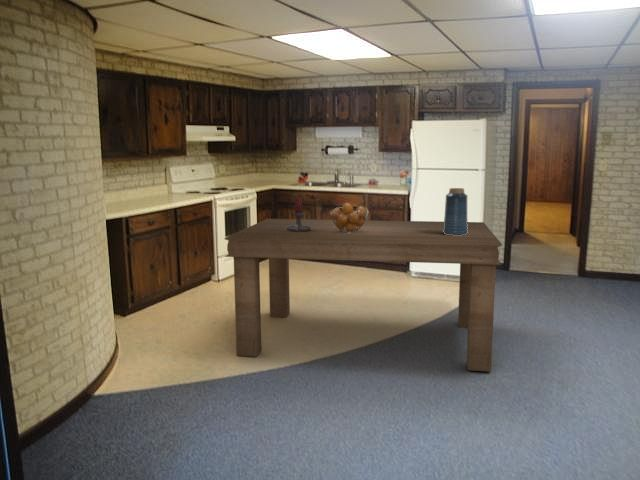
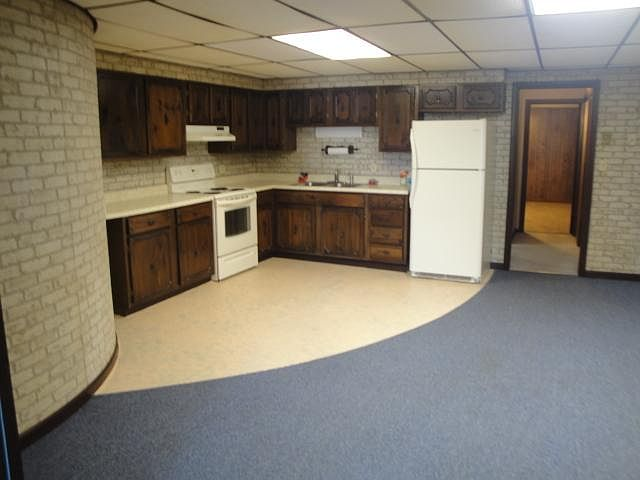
- dining table (364, 260)
- candle holder (298, 213)
- fruit basket (348, 217)
- vase (456, 211)
